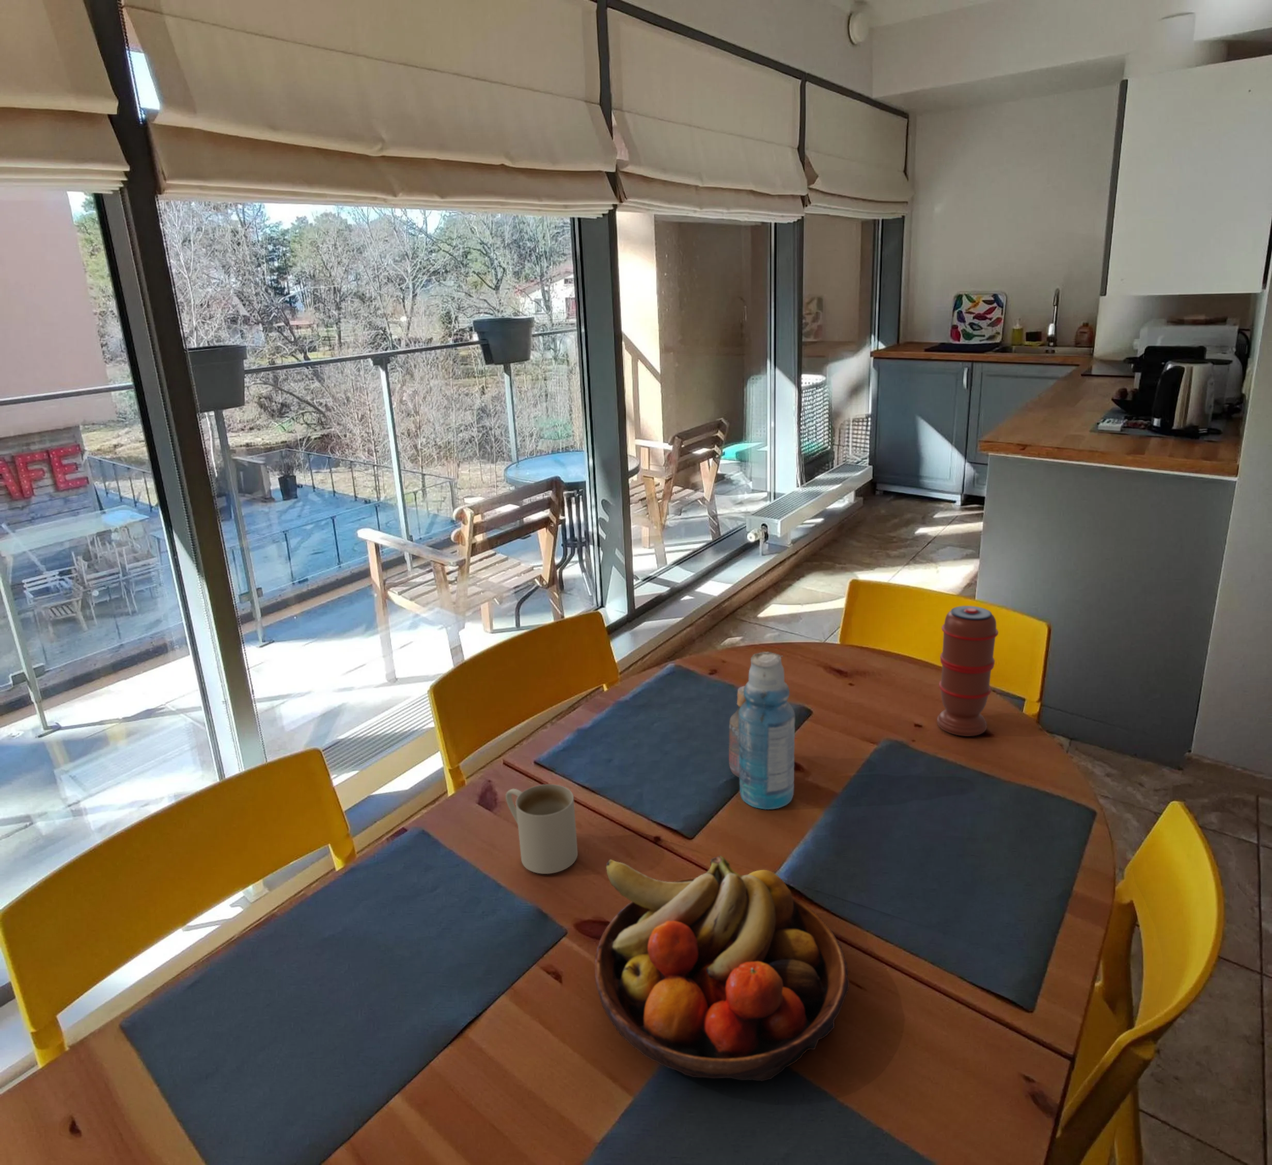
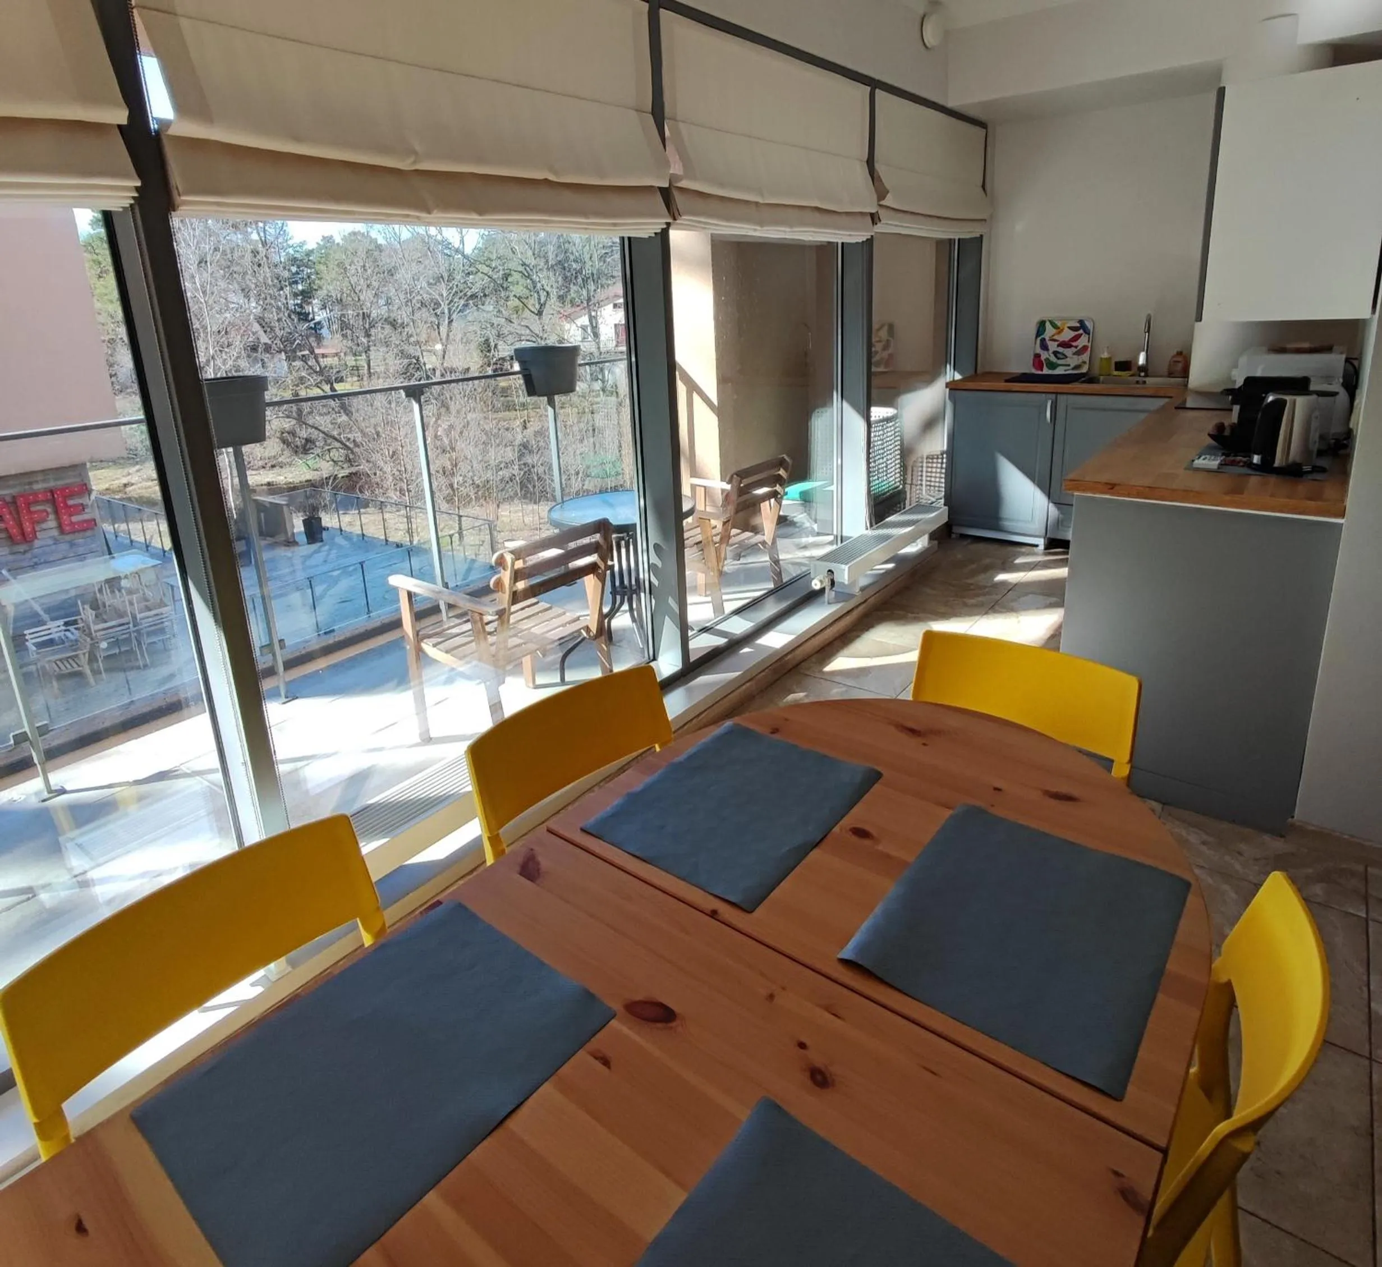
- fruit bowl (716, 948)
- mug (537, 824)
- bottle (758, 719)
- spice grinder (966, 669)
